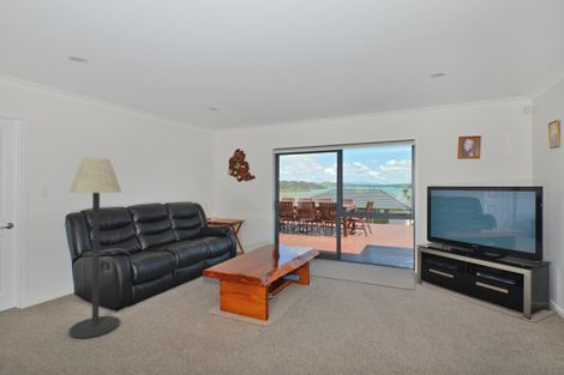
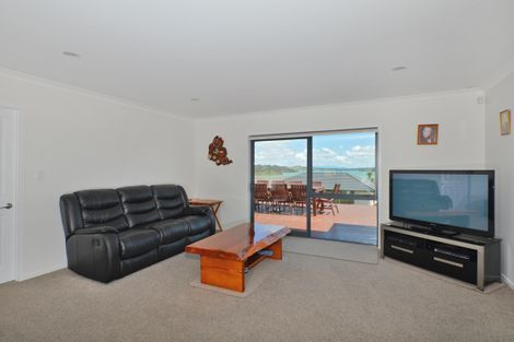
- floor lamp (95, 242)
